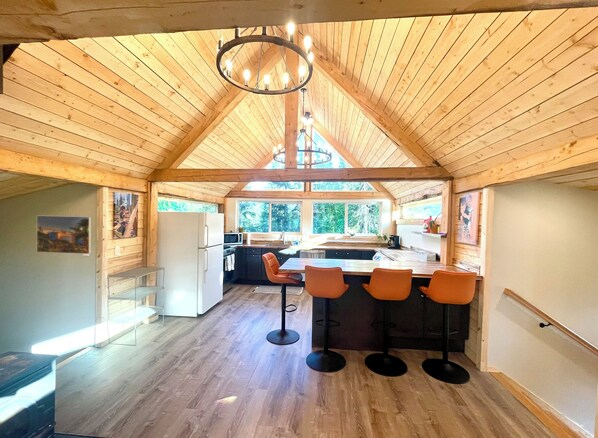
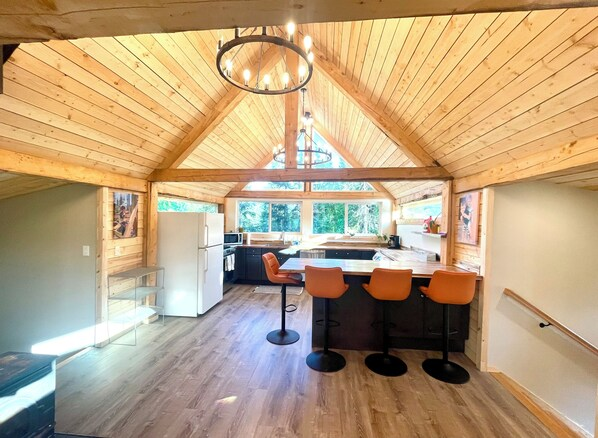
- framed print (63, 234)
